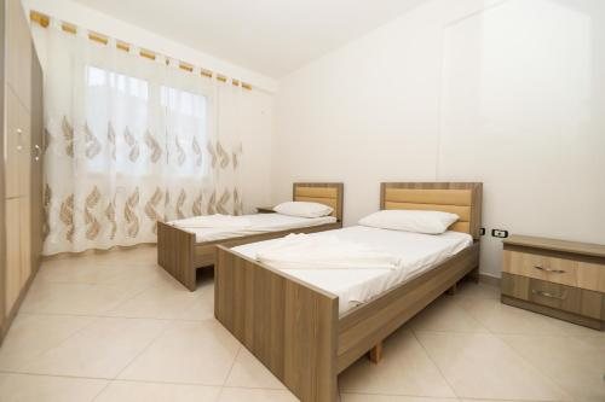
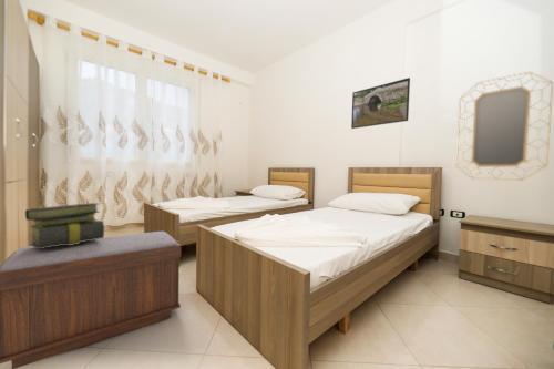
+ bench (103, 283)
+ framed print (378, 105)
+ home mirror (499, 127)
+ stack of books (66, 225)
